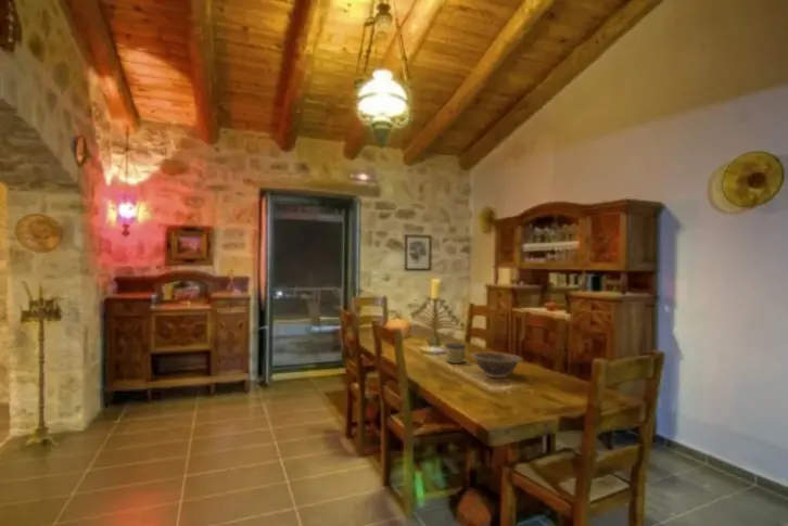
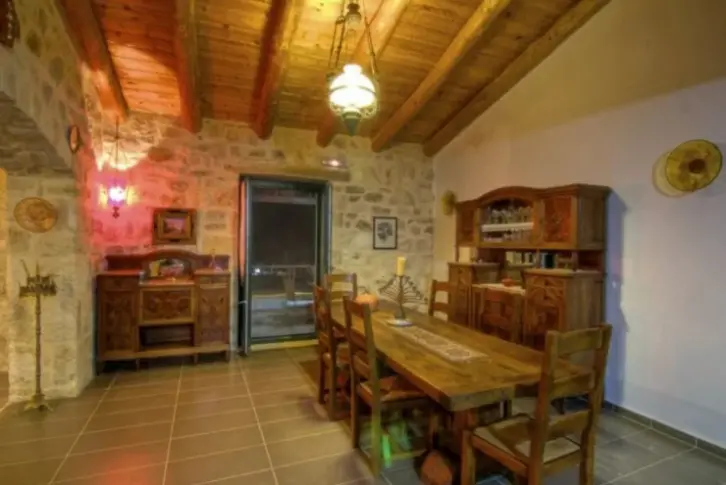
- decorative bowl (496, 364)
- candle (455, 352)
